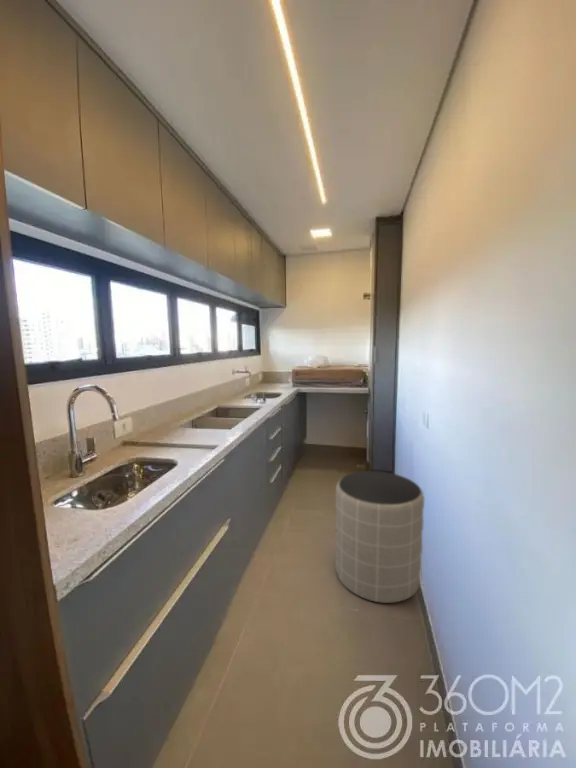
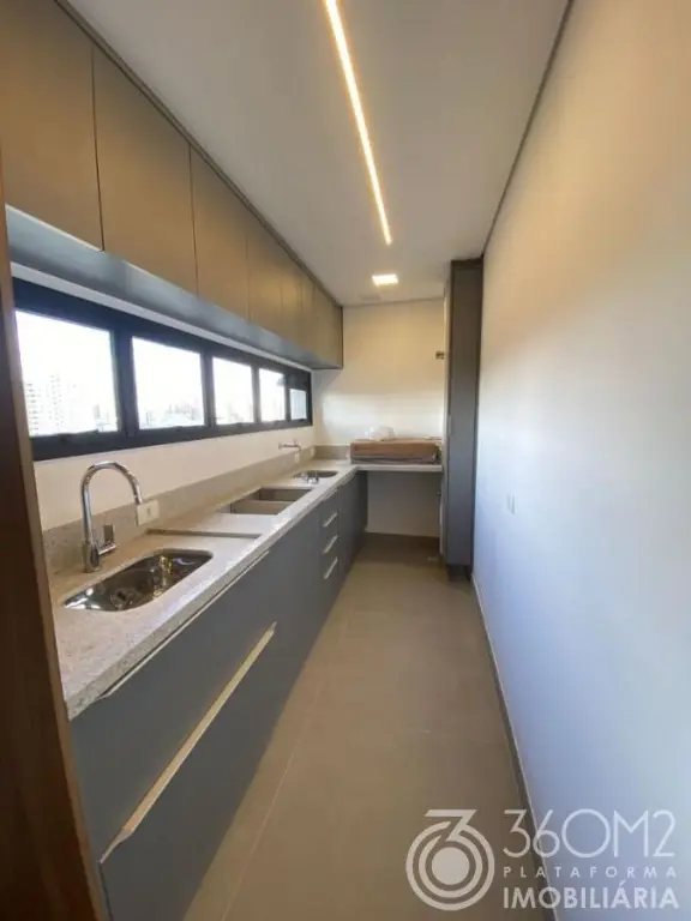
- trash can (377, 530)
